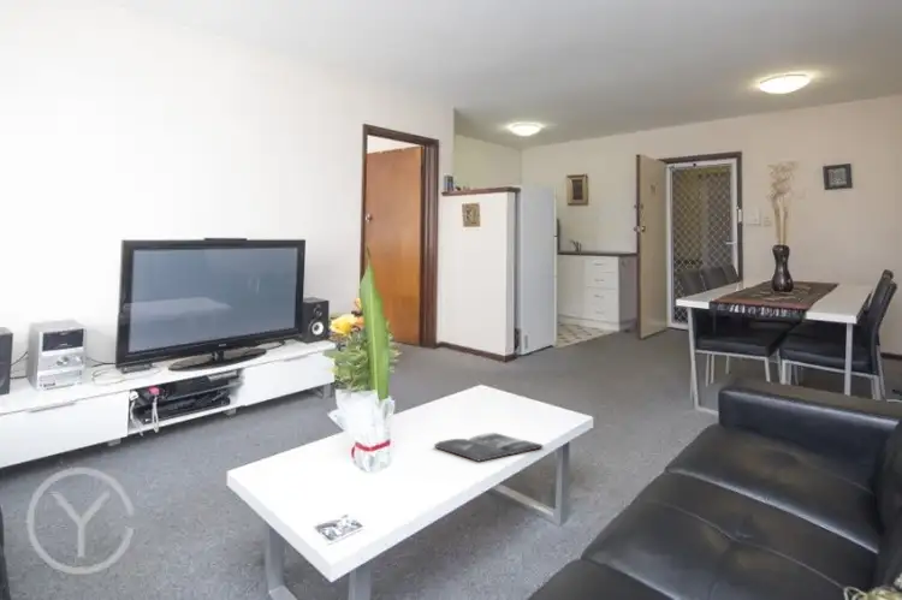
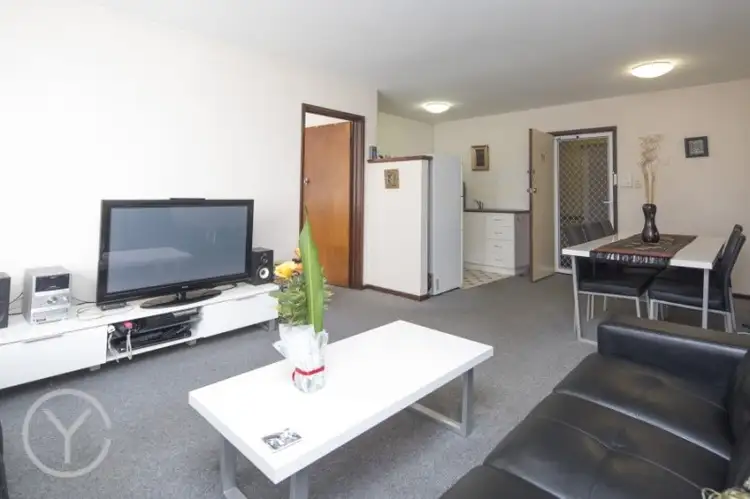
- magazine (488, 445)
